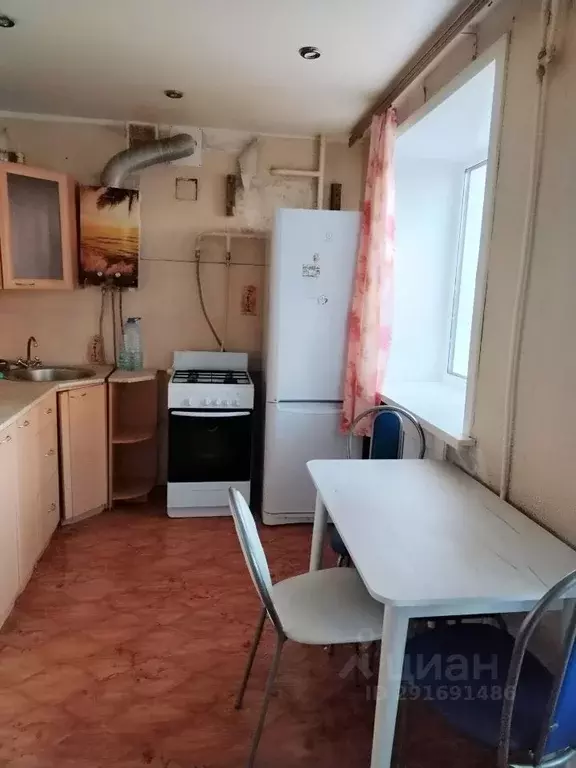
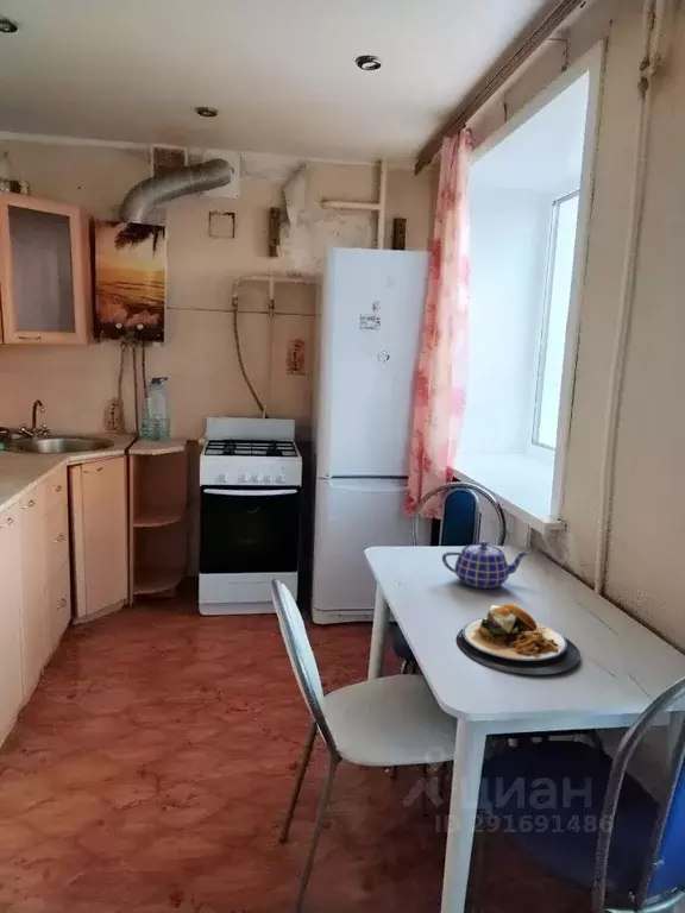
+ plate (517, 630)
+ teapot (484, 561)
